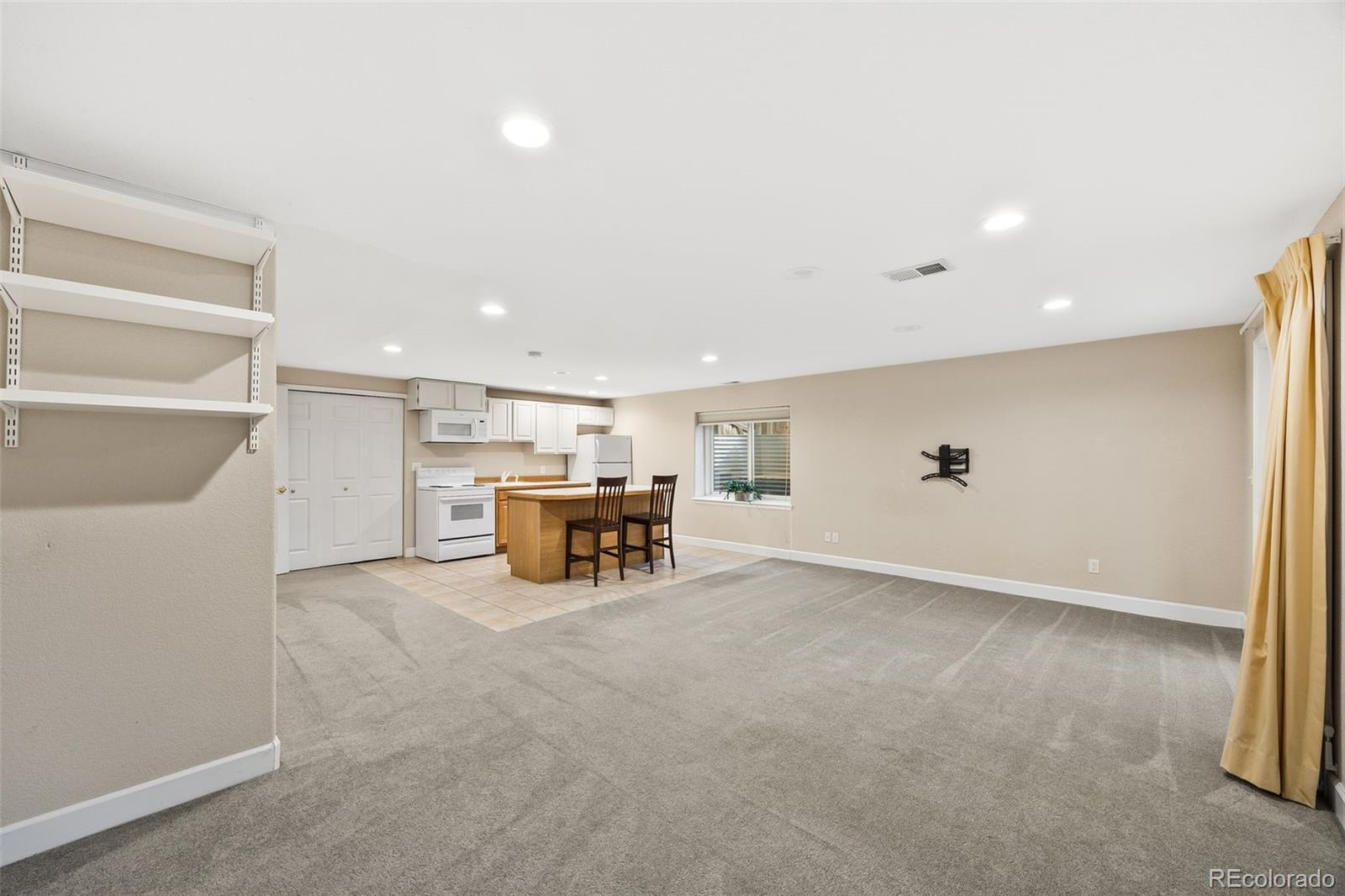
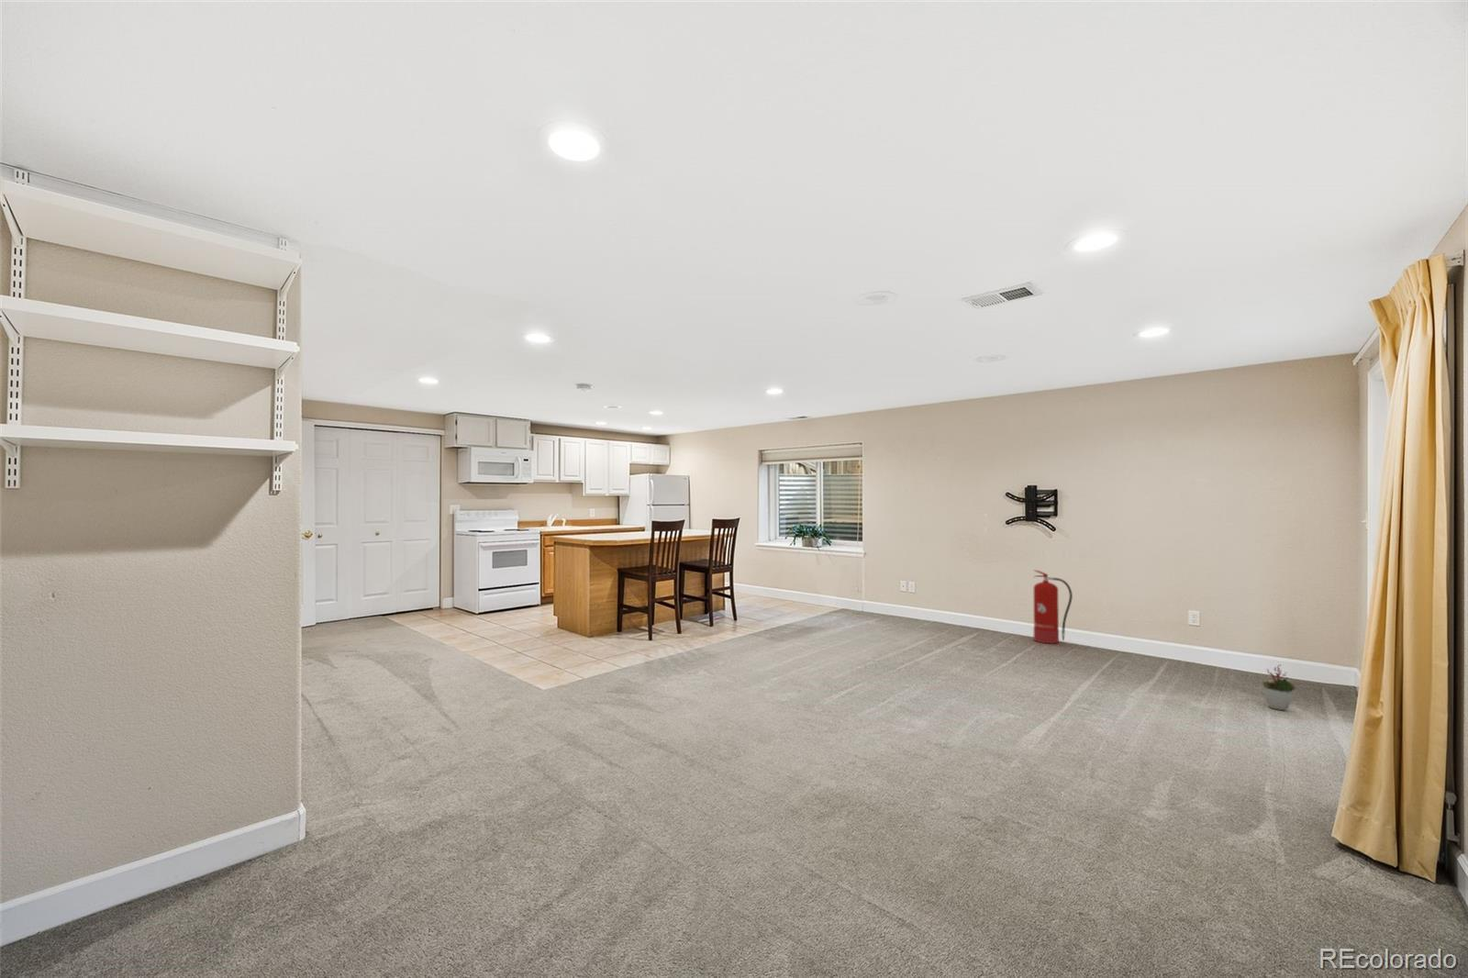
+ fire extinguisher (1052, 607)
+ decorative plant (1279, 688)
